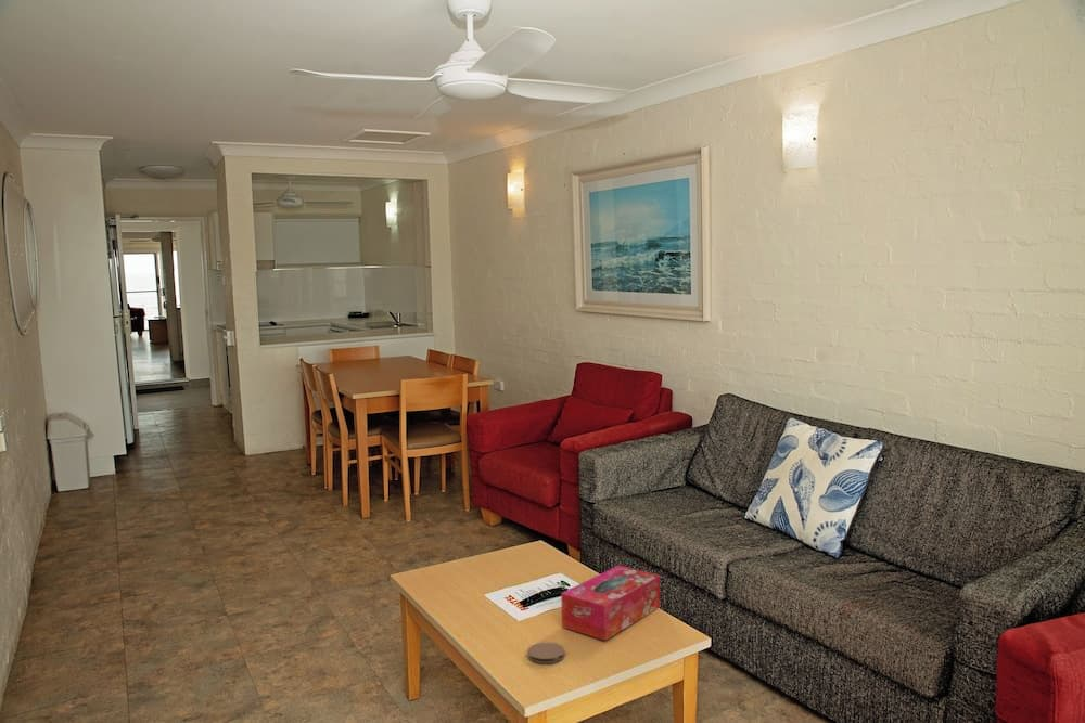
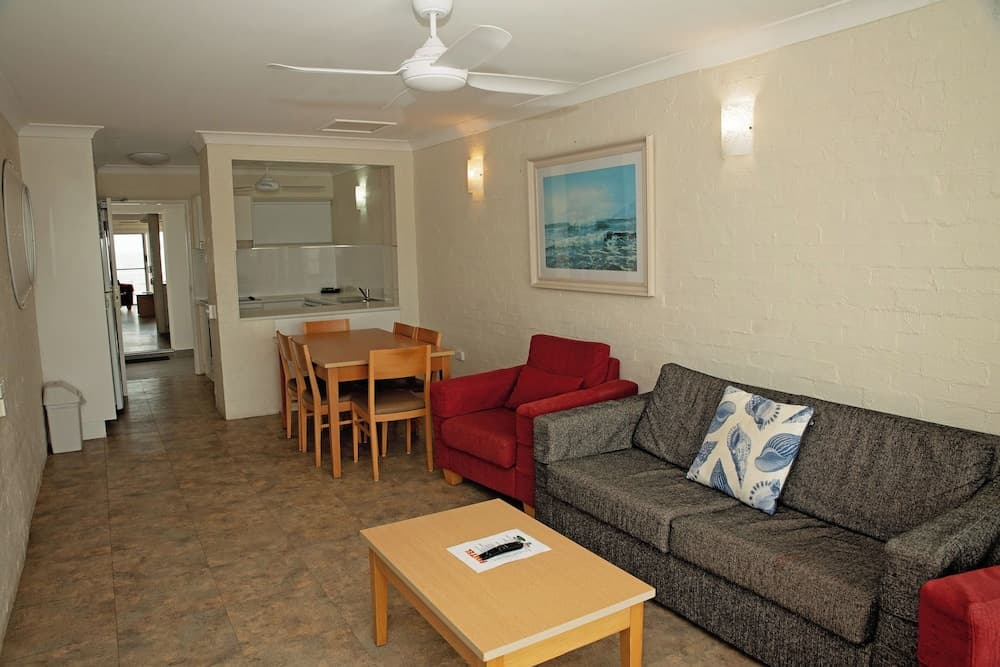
- tissue box (612, 599)
- coaster (546, 653)
